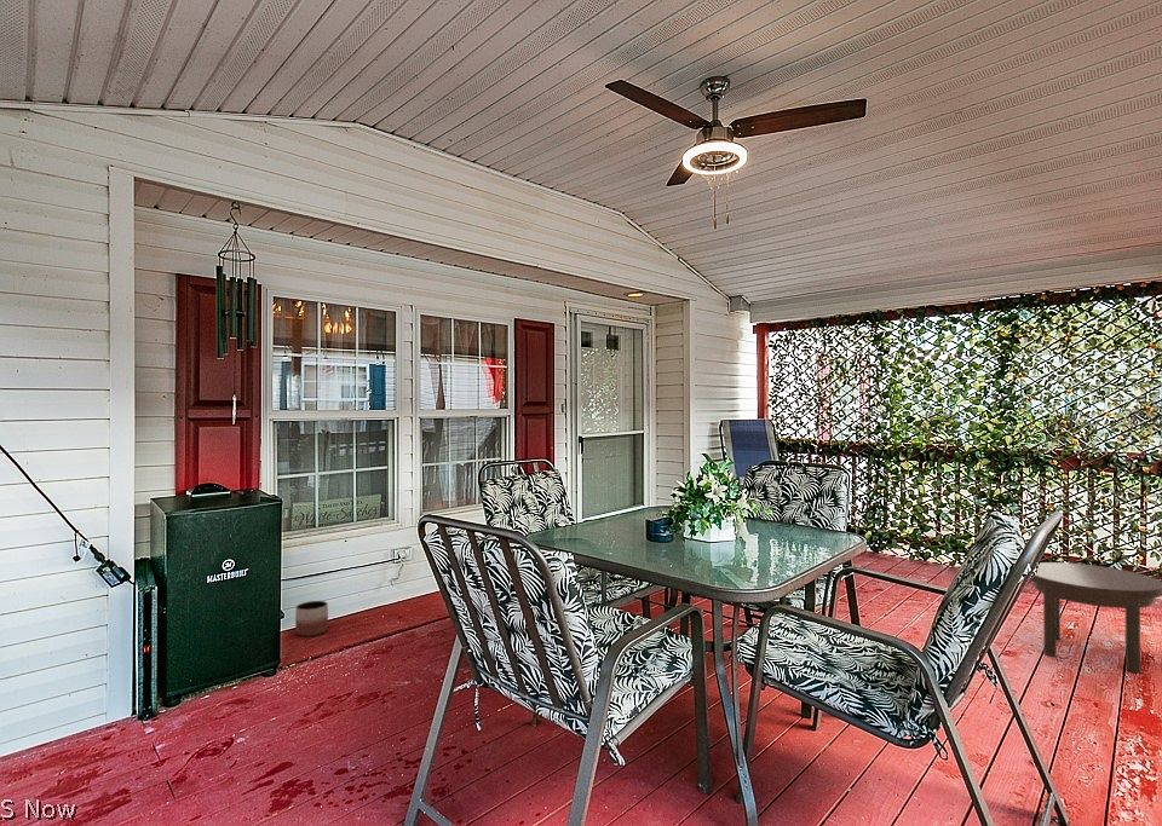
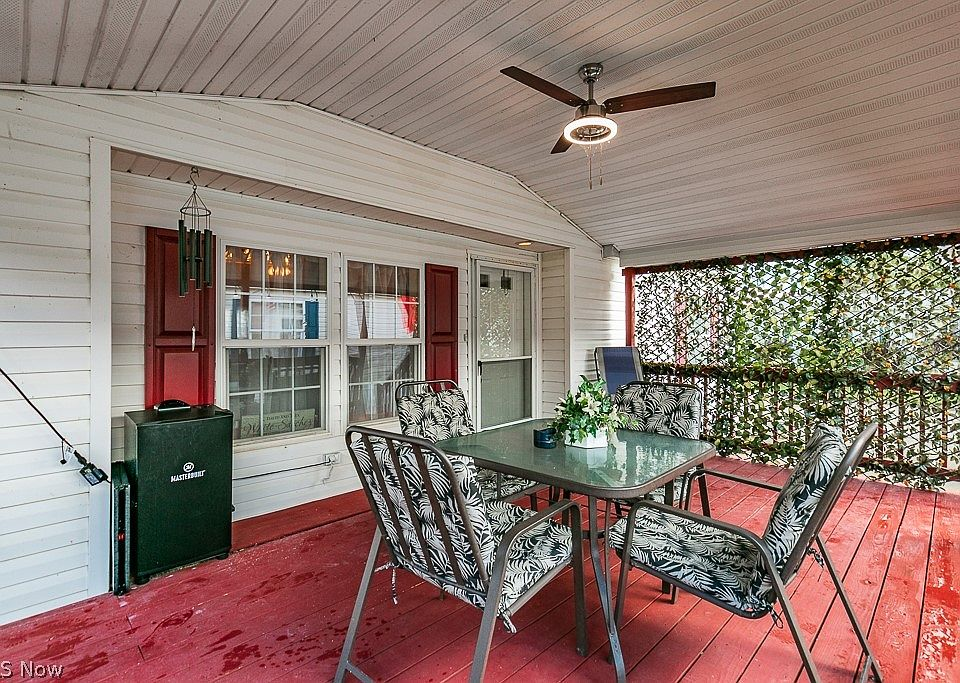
- planter (311, 618)
- side table (1092, 605)
